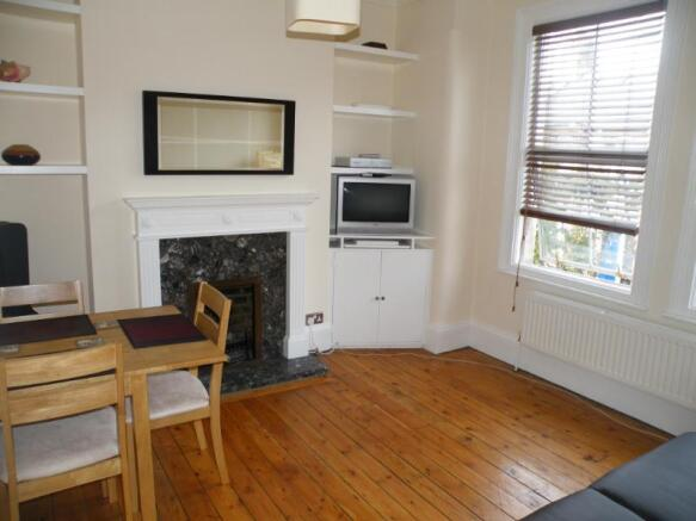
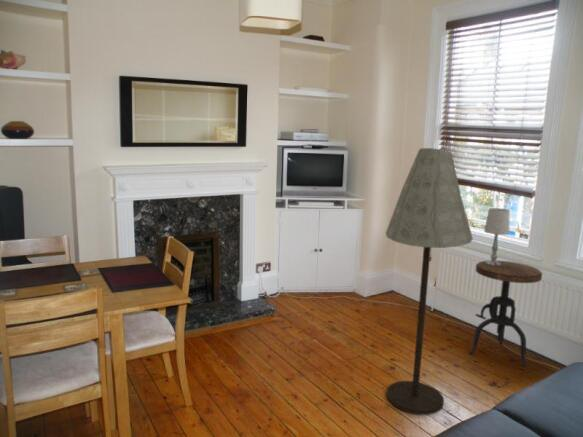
+ floor lamp (424, 279)
+ table lamp (496, 236)
+ side table (504, 311)
